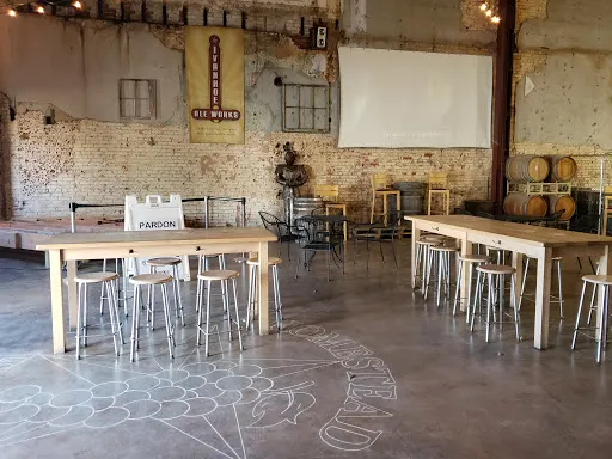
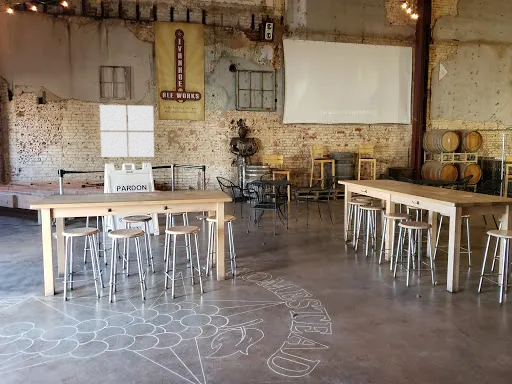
+ wall art (126, 130)
